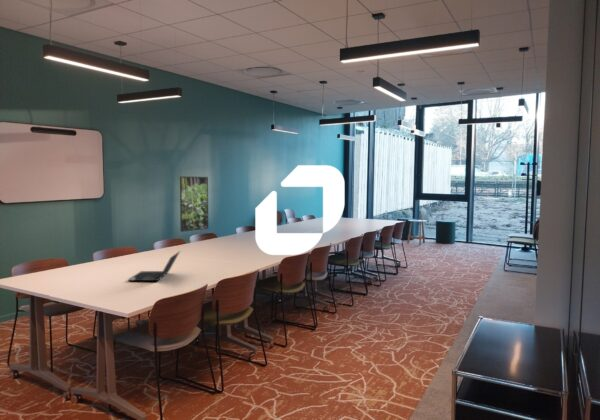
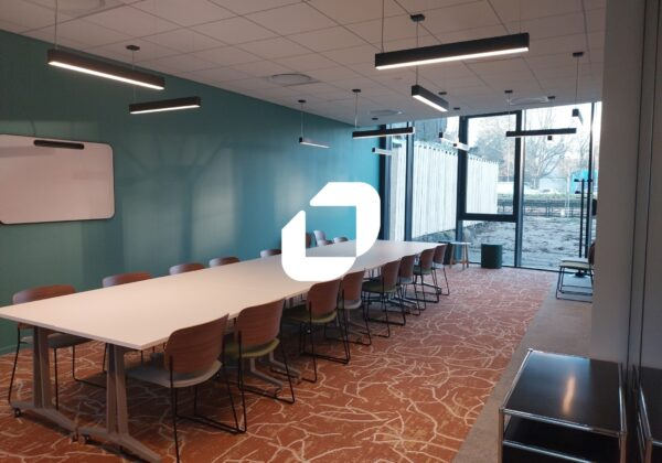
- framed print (194, 203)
- laptop computer (155, 271)
